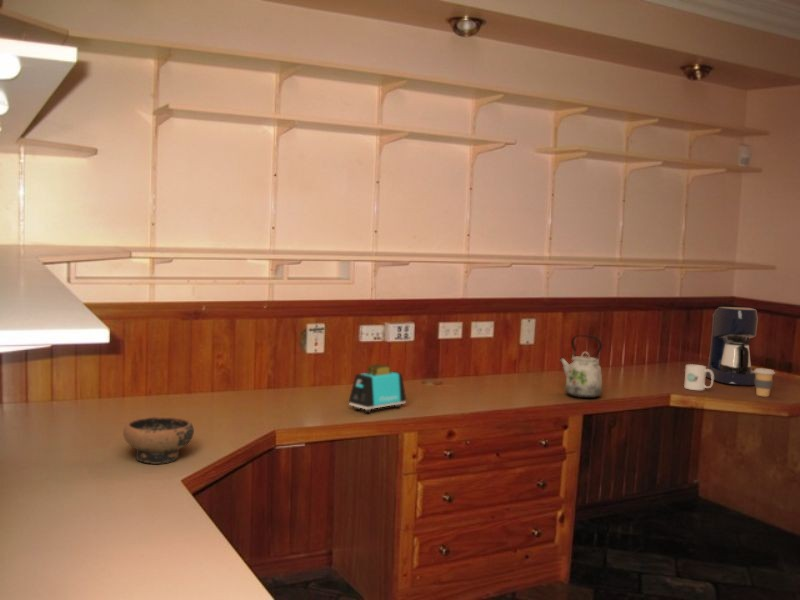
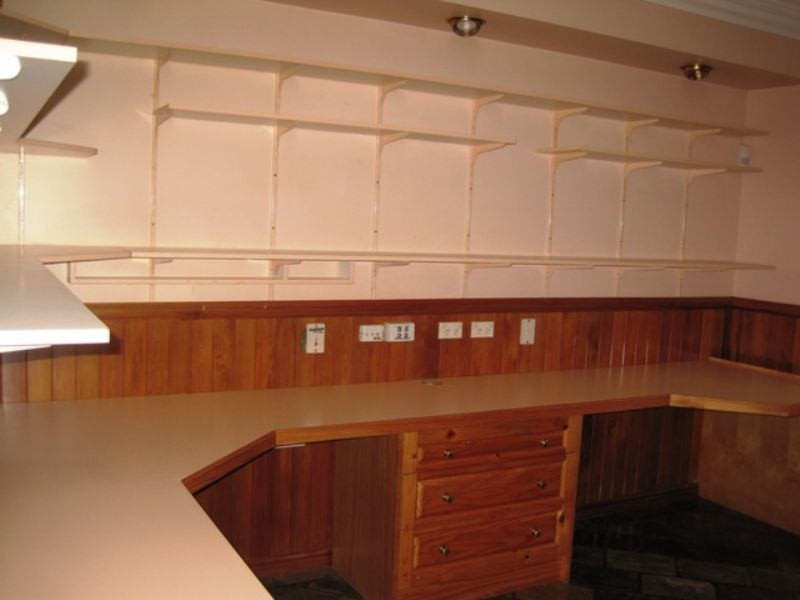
- bowl (158, 440)
- coffee maker (736, 344)
- mug (699, 377)
- kettle (579, 364)
- coffee cup (763, 382)
- toaster (378, 387)
